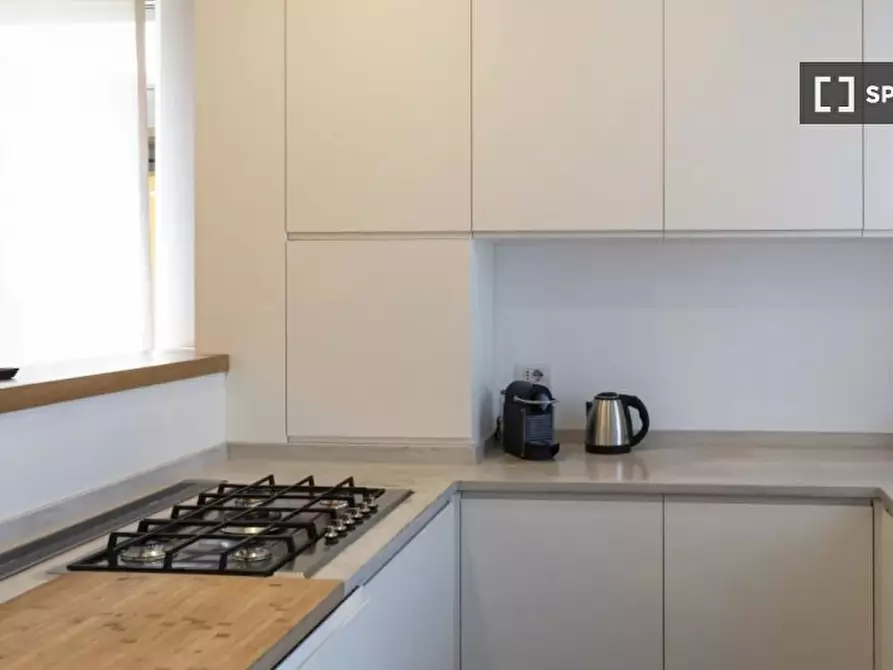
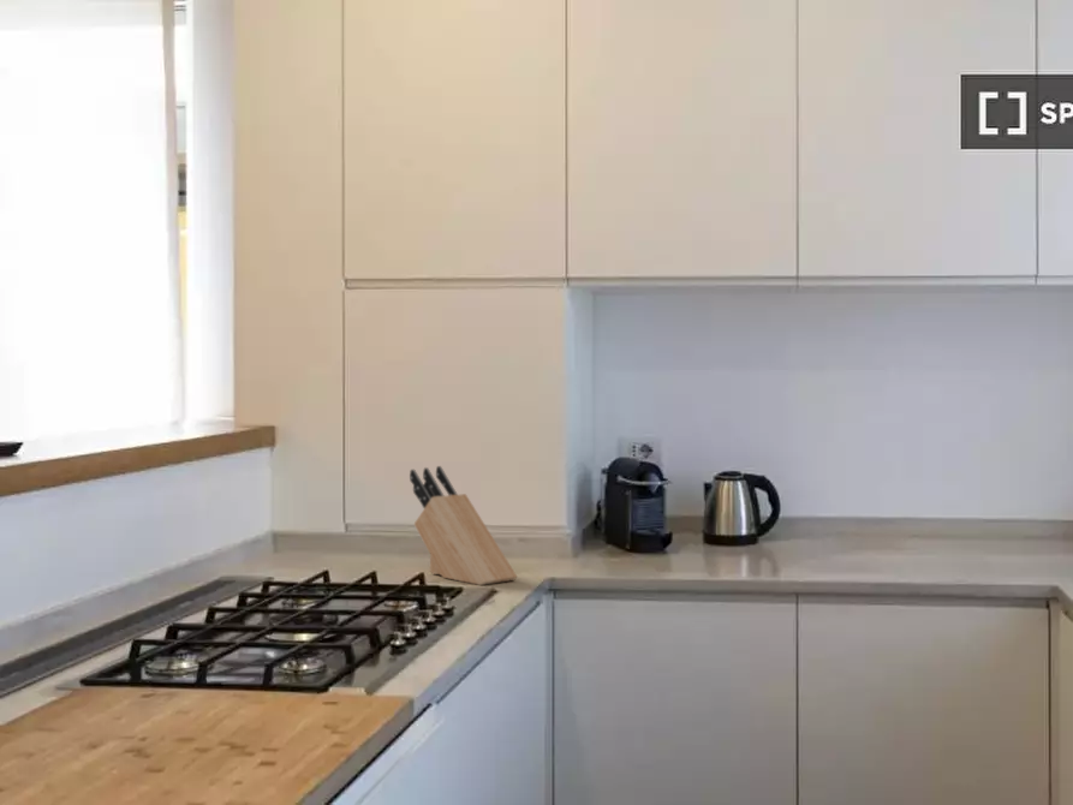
+ knife block (458, 523)
